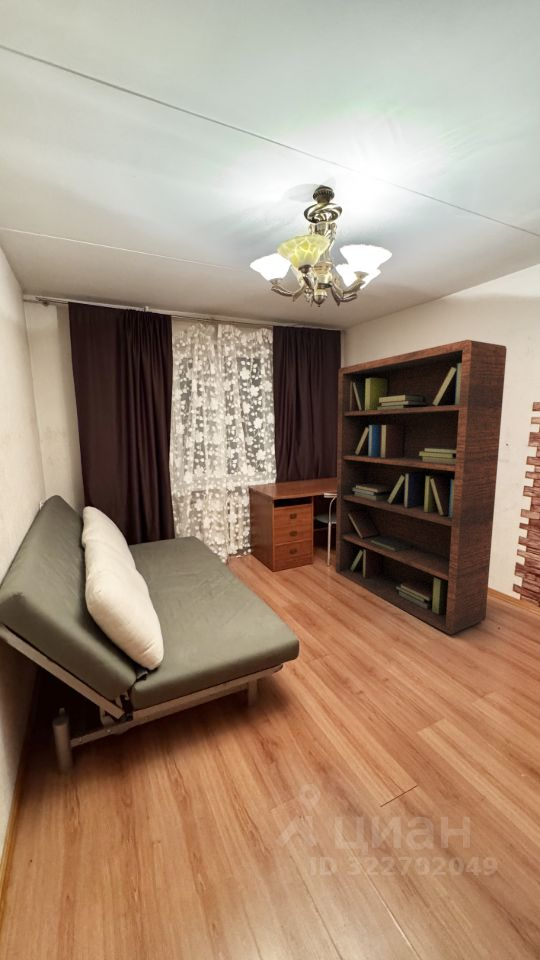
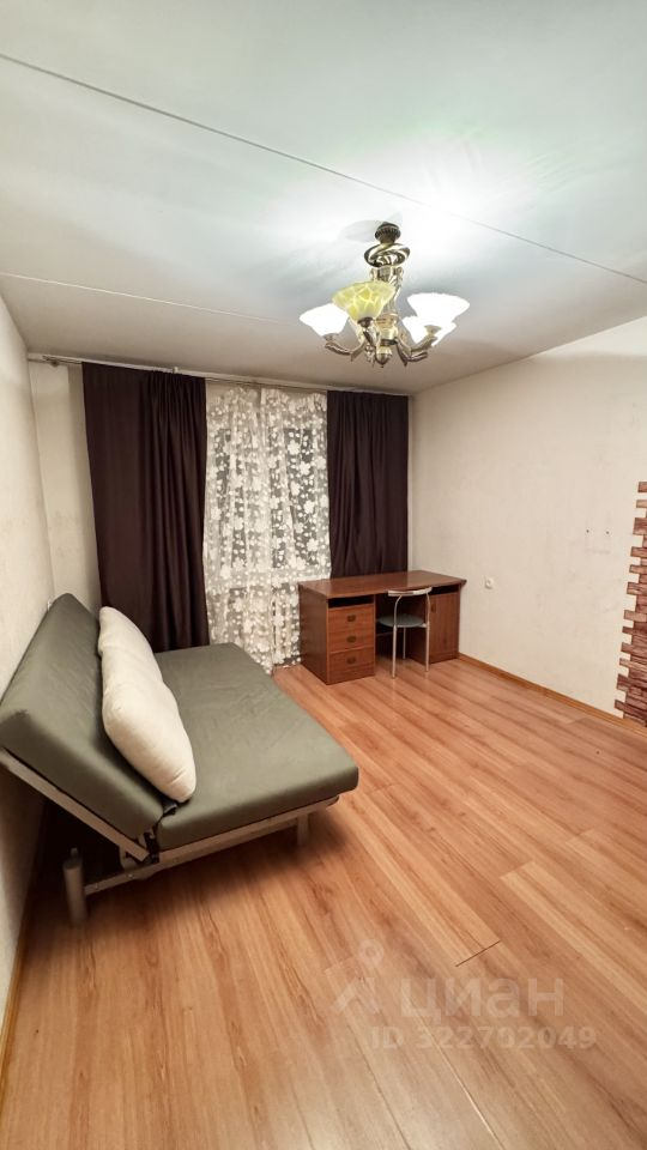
- bookcase (404, 481)
